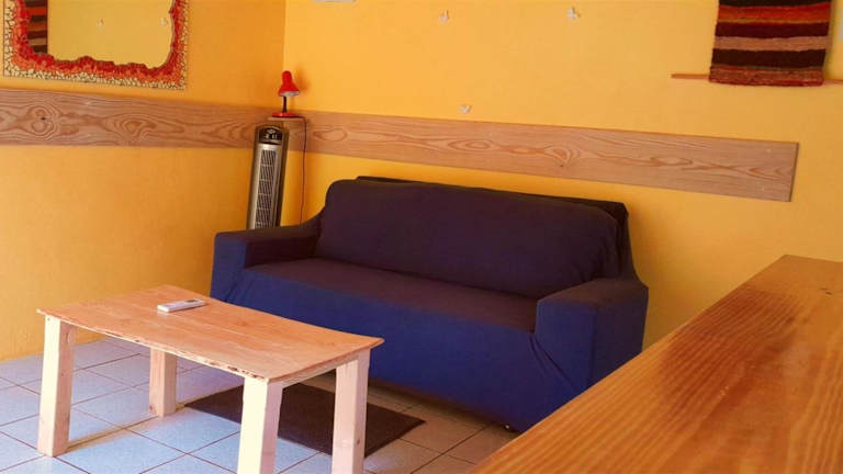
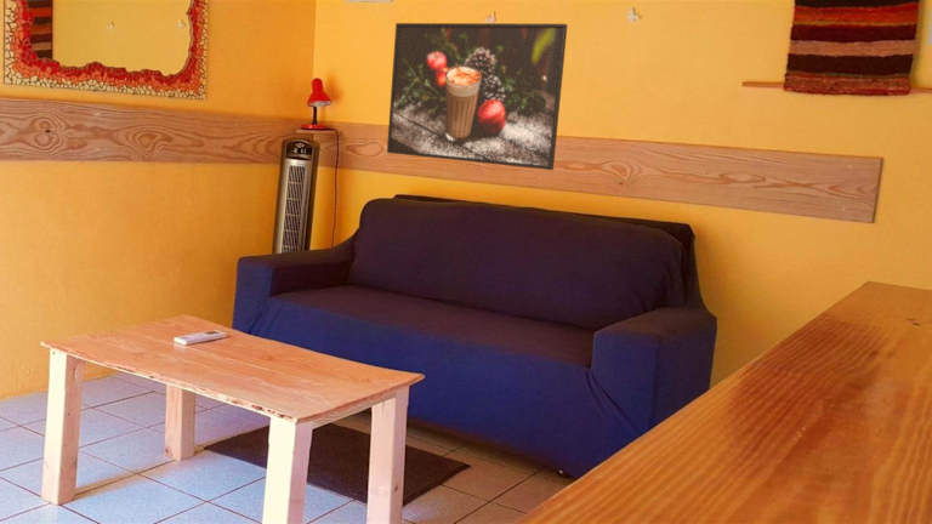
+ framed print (471, 92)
